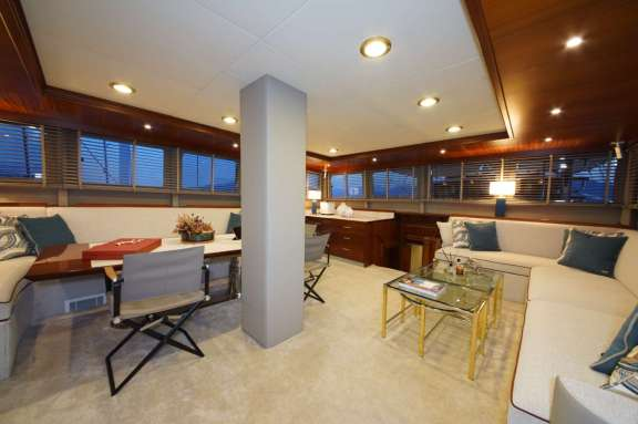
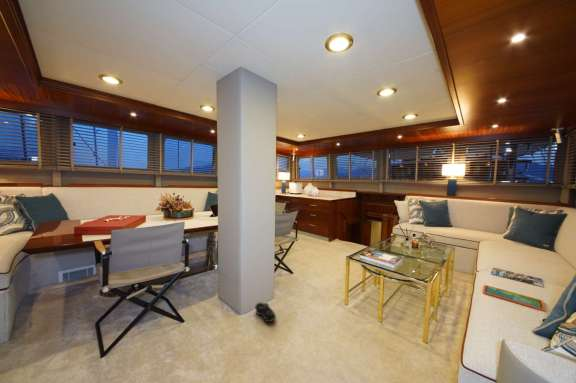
+ shoe (265, 310)
+ magazine (515, 276)
+ tablet (511, 296)
